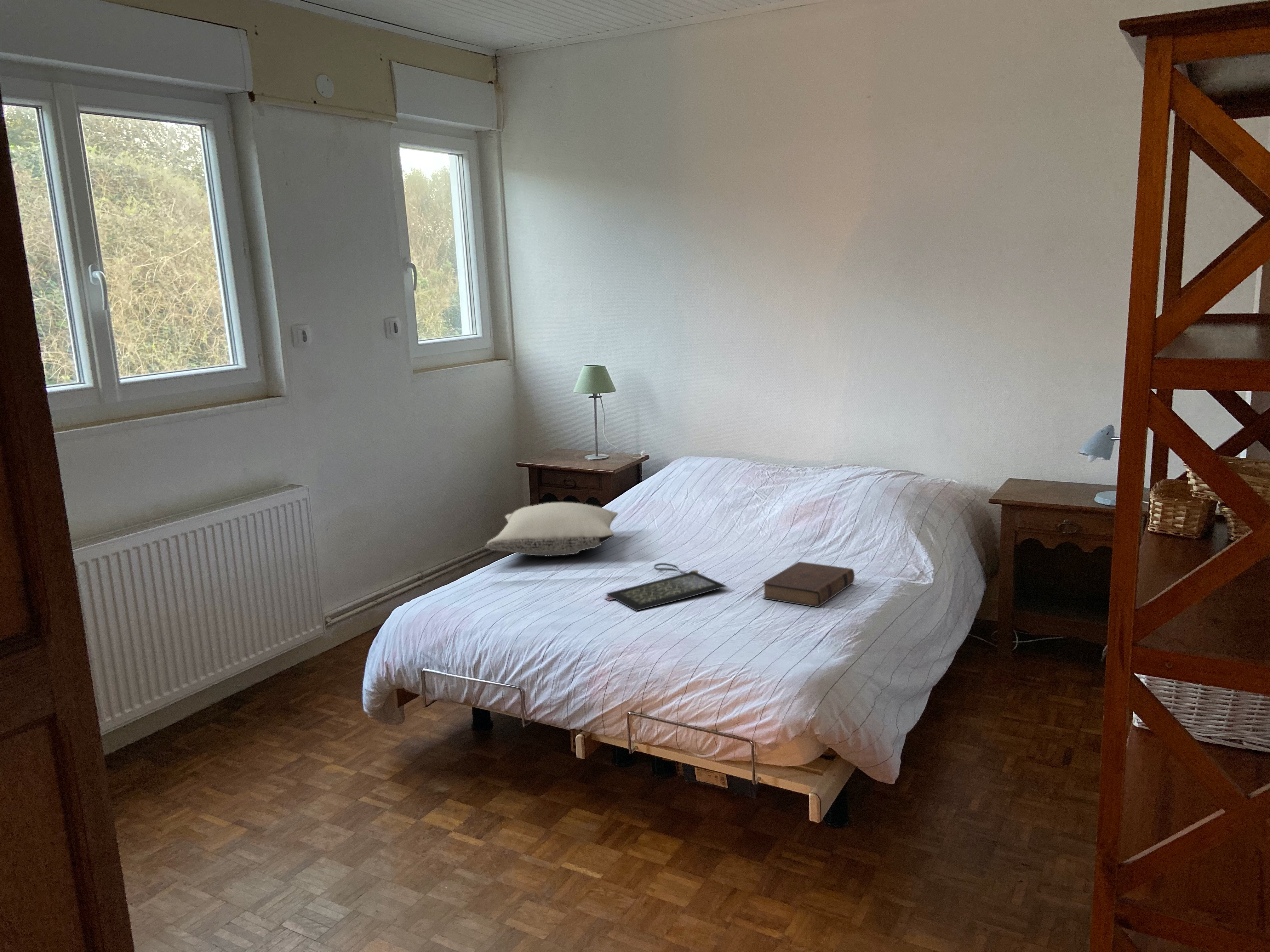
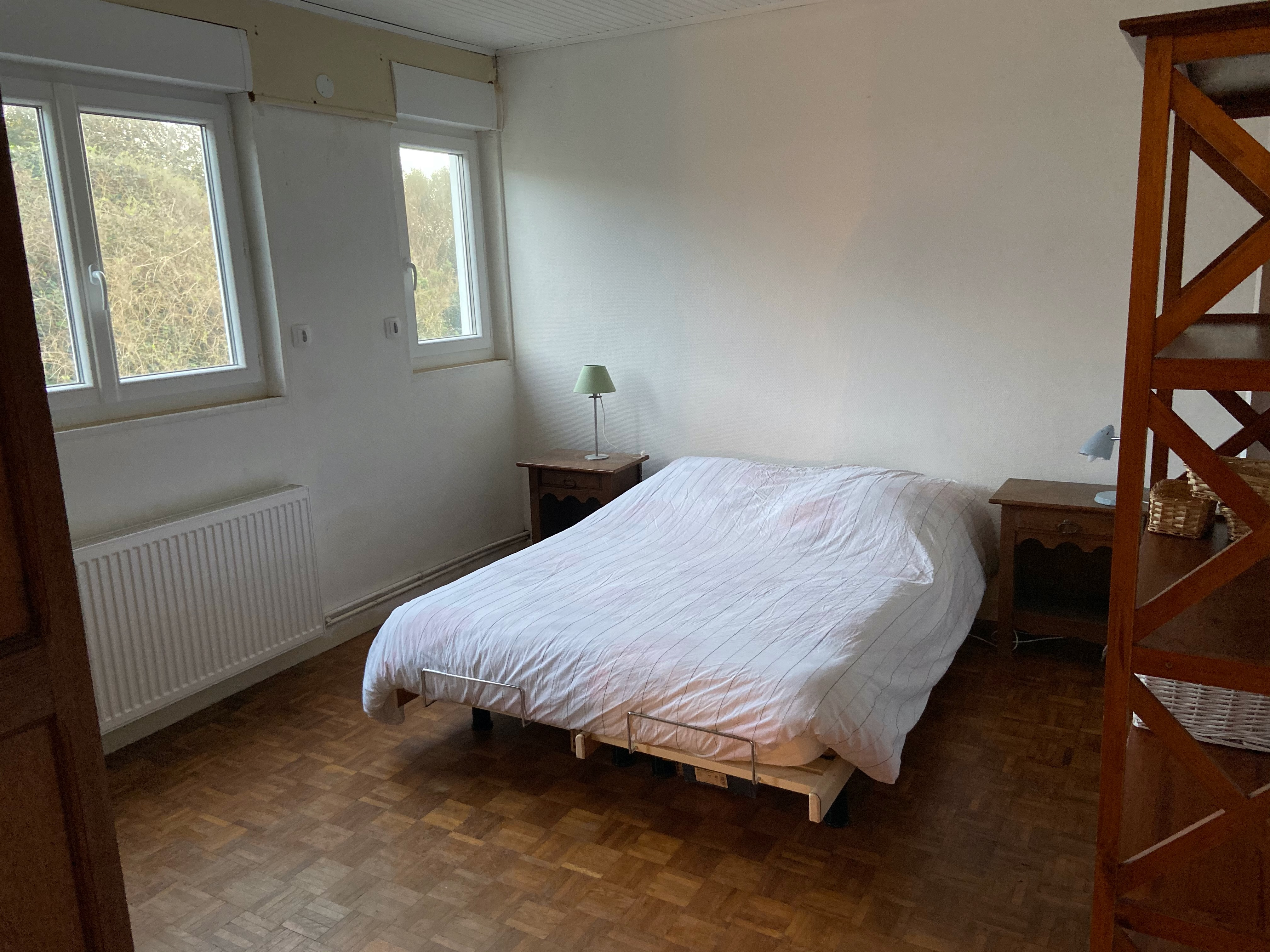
- clutch bag (670, 587)
- book (809, 583)
- pillow (556, 527)
